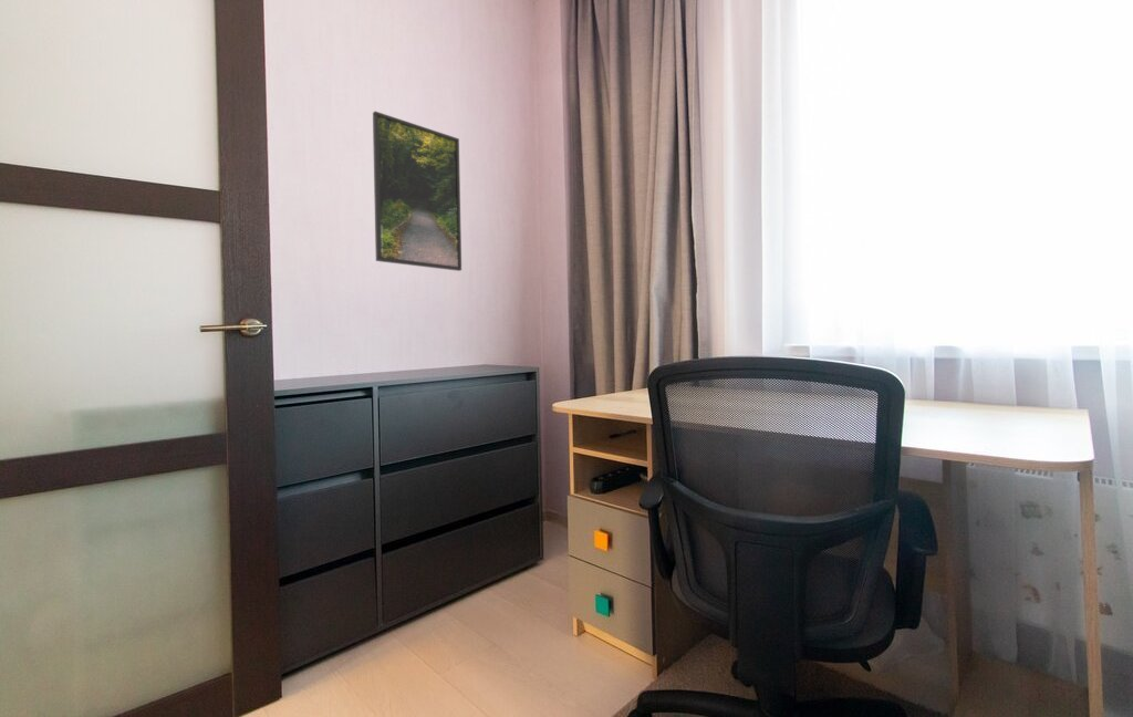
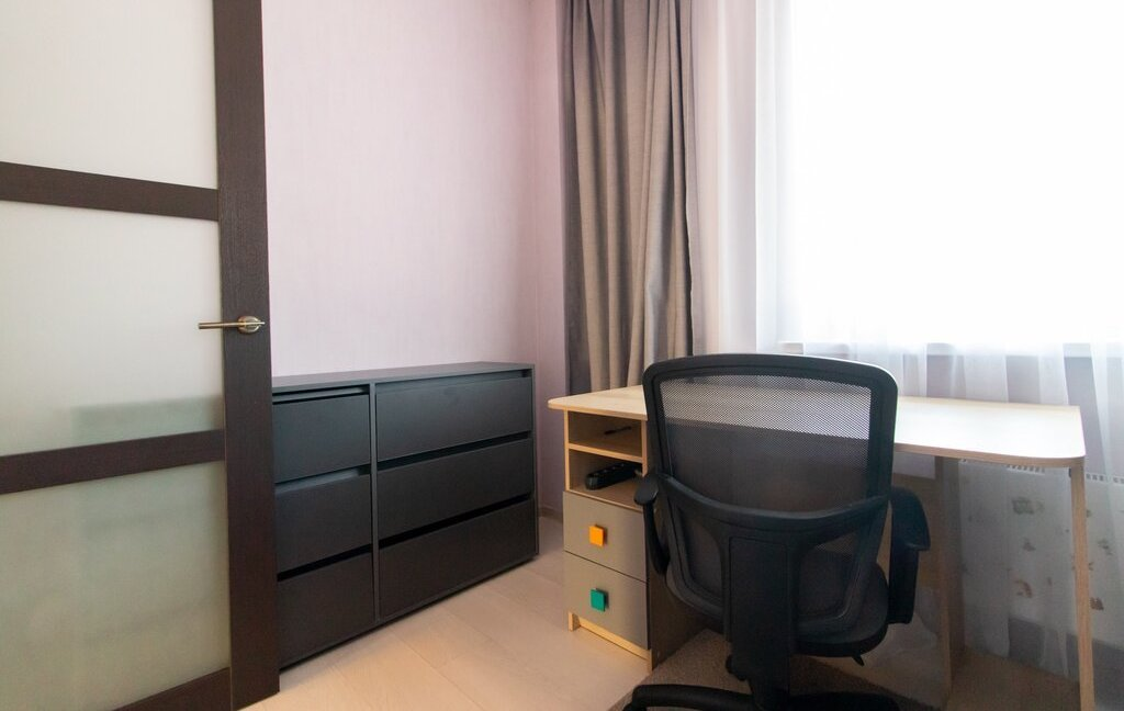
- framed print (419, 196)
